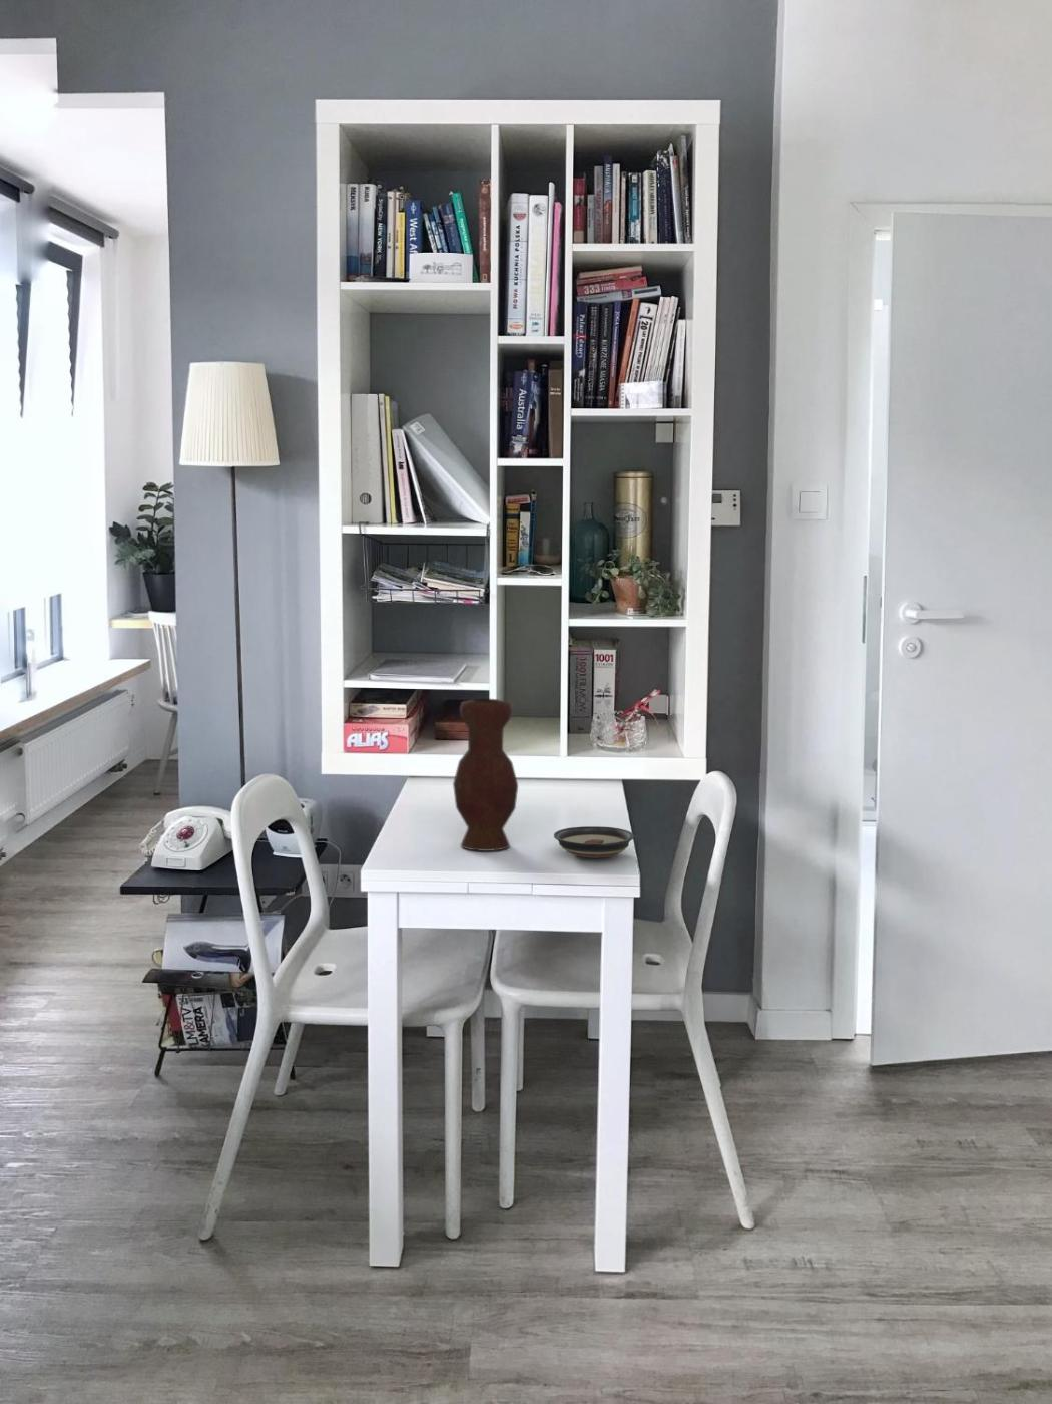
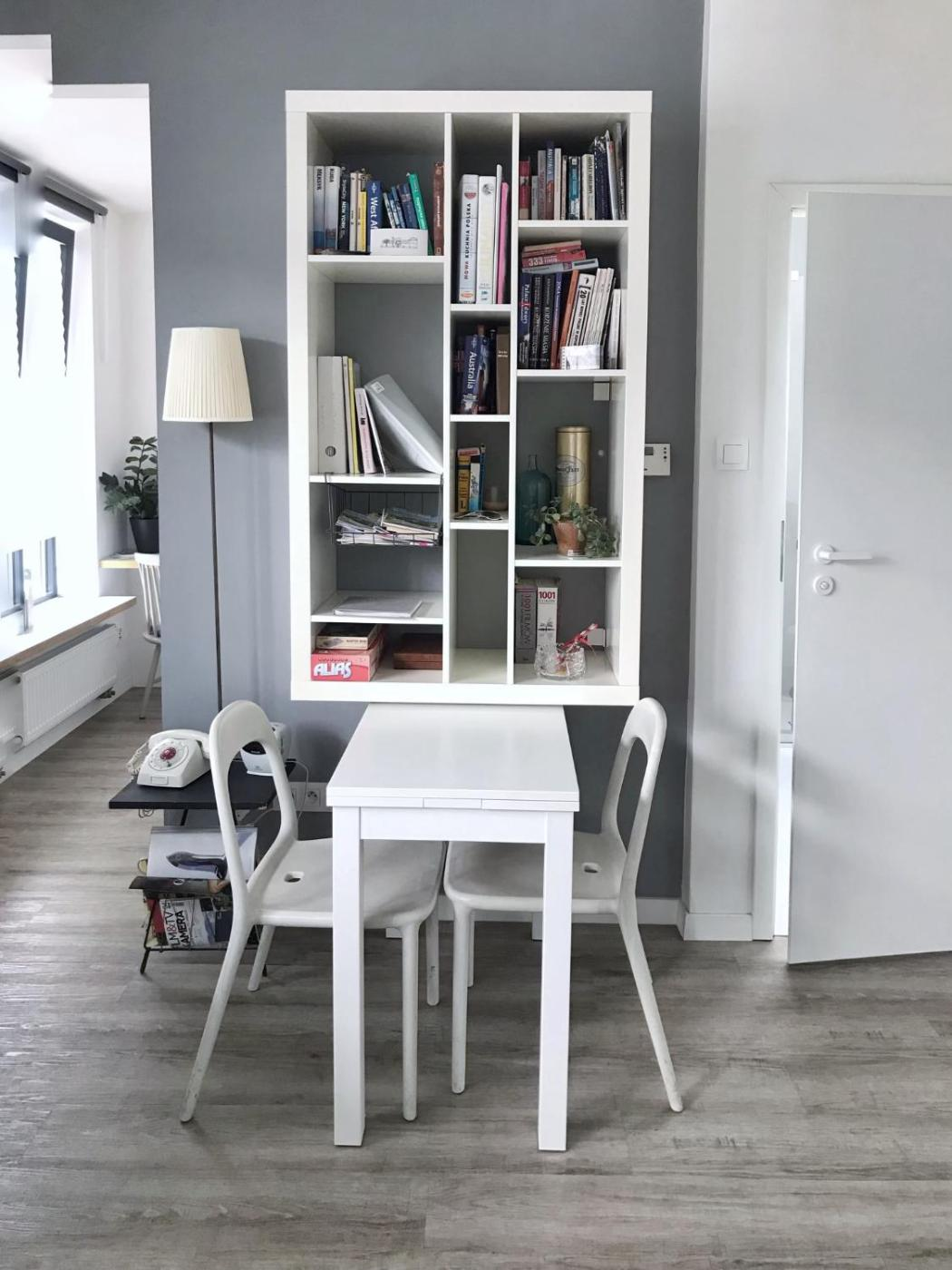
- saucer (593, 845)
- vase (485, 773)
